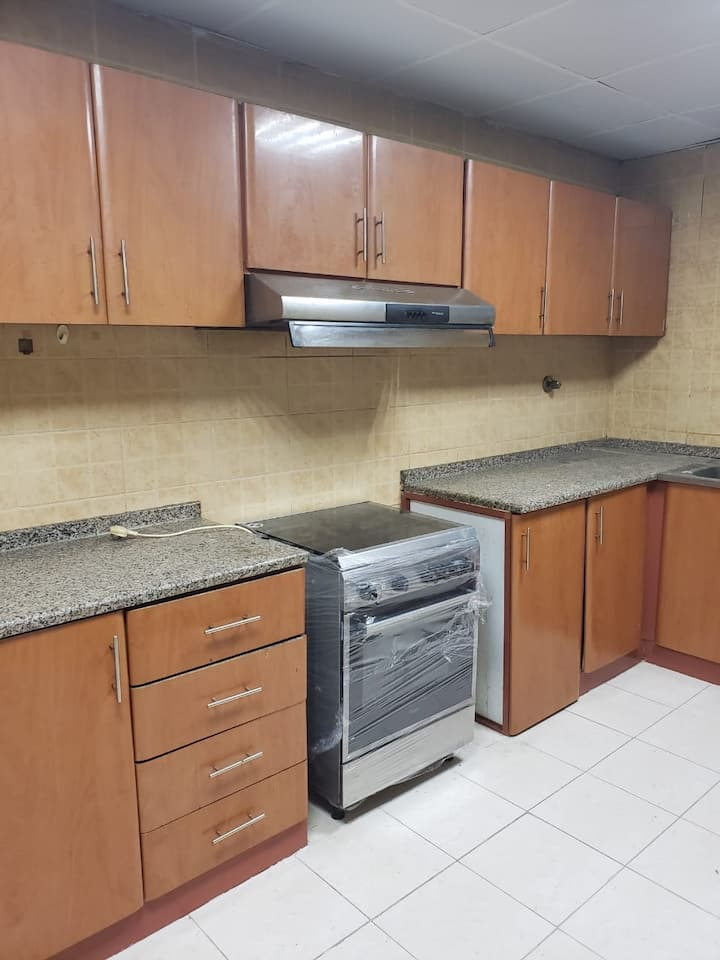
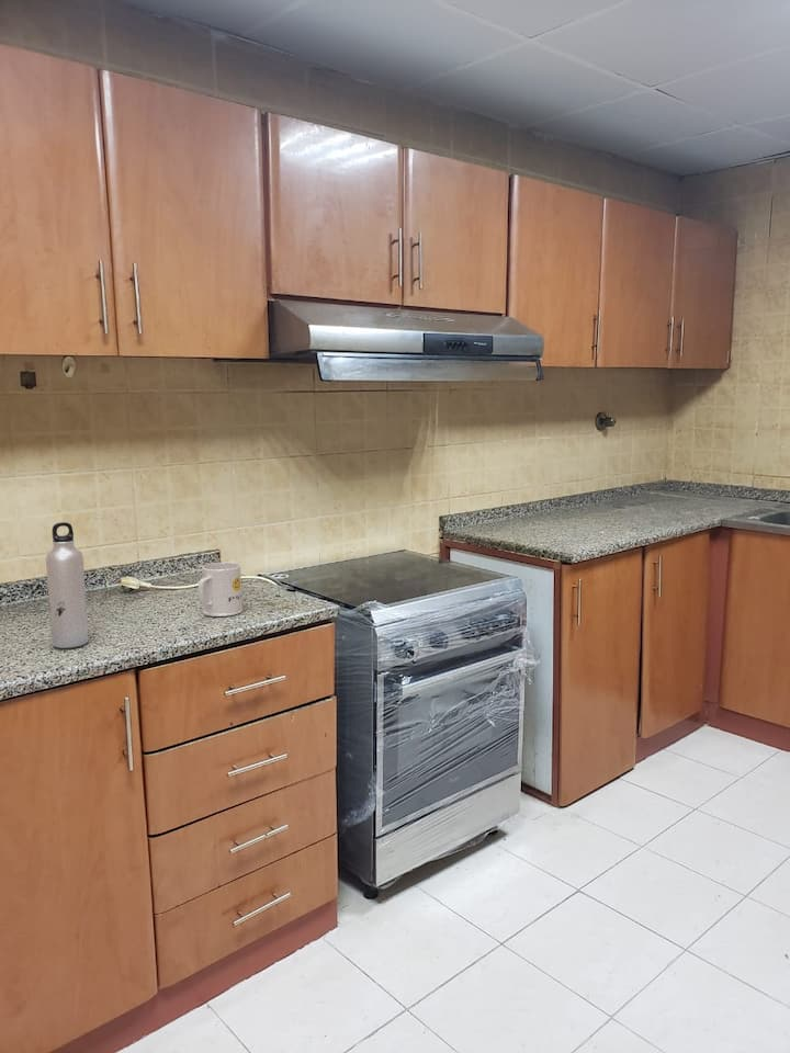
+ water bottle (66, 584)
+ mug (218, 589)
